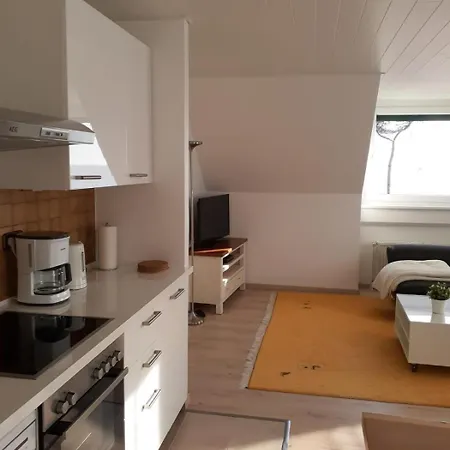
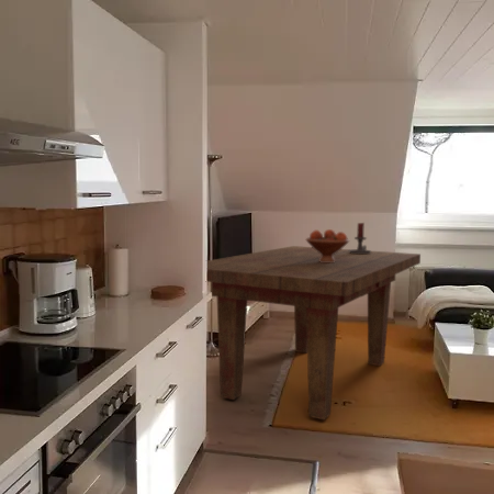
+ candle holder (361, 237)
+ fruit bowl (327, 245)
+ dining table (311, 319)
